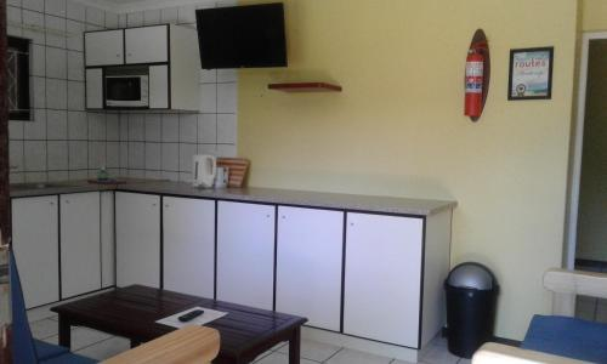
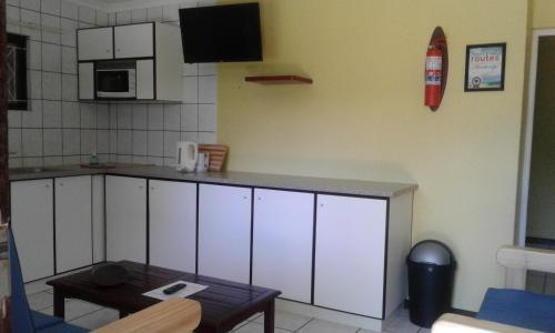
+ bowl (110, 274)
